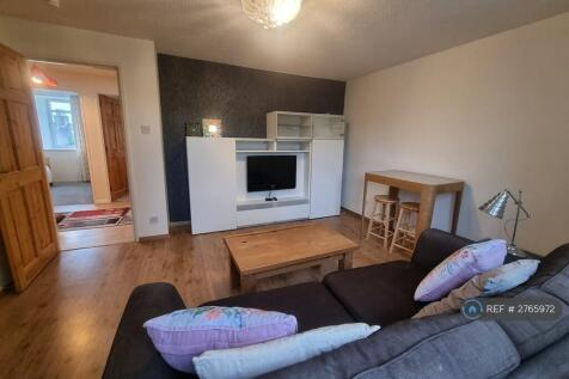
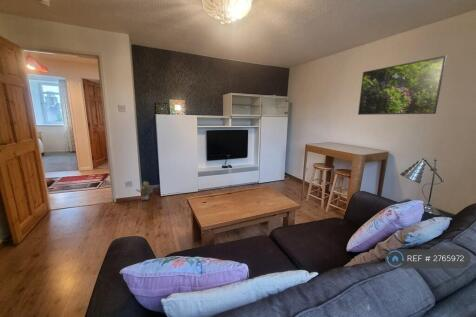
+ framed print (394, 90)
+ potted plant (144, 191)
